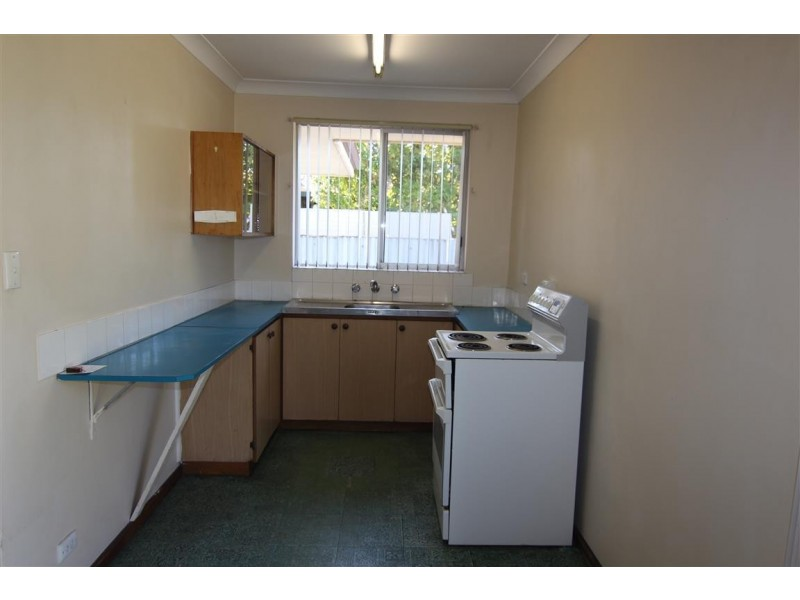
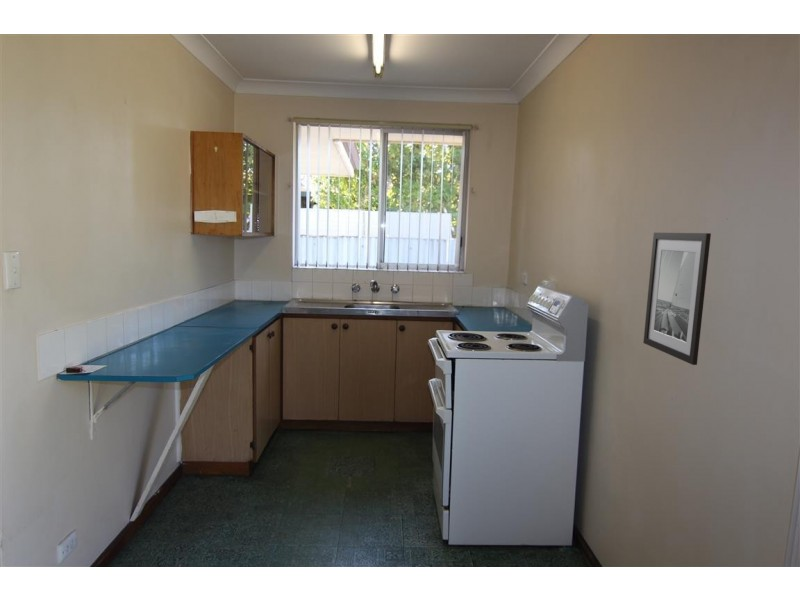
+ wall art (673, 293)
